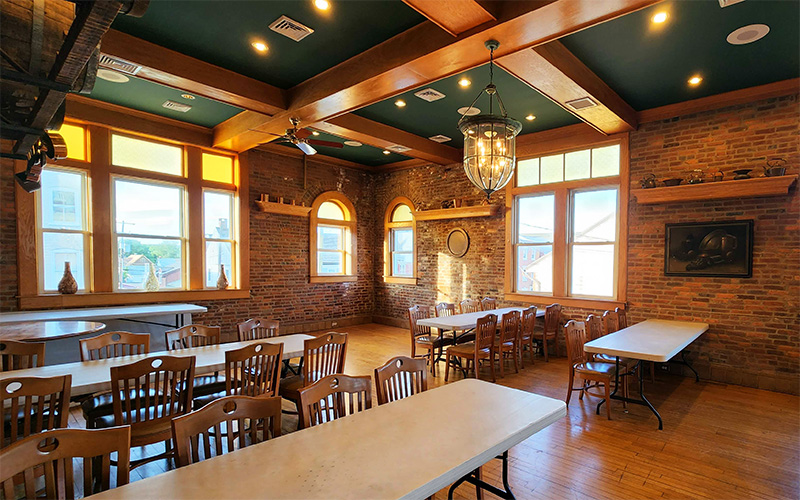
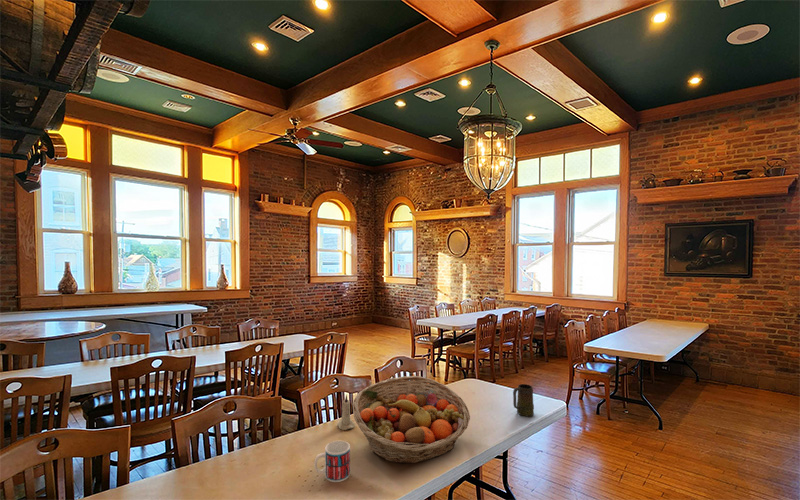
+ mug (522, 400)
+ fruit basket (411, 417)
+ mug (333, 462)
+ candle (345, 409)
